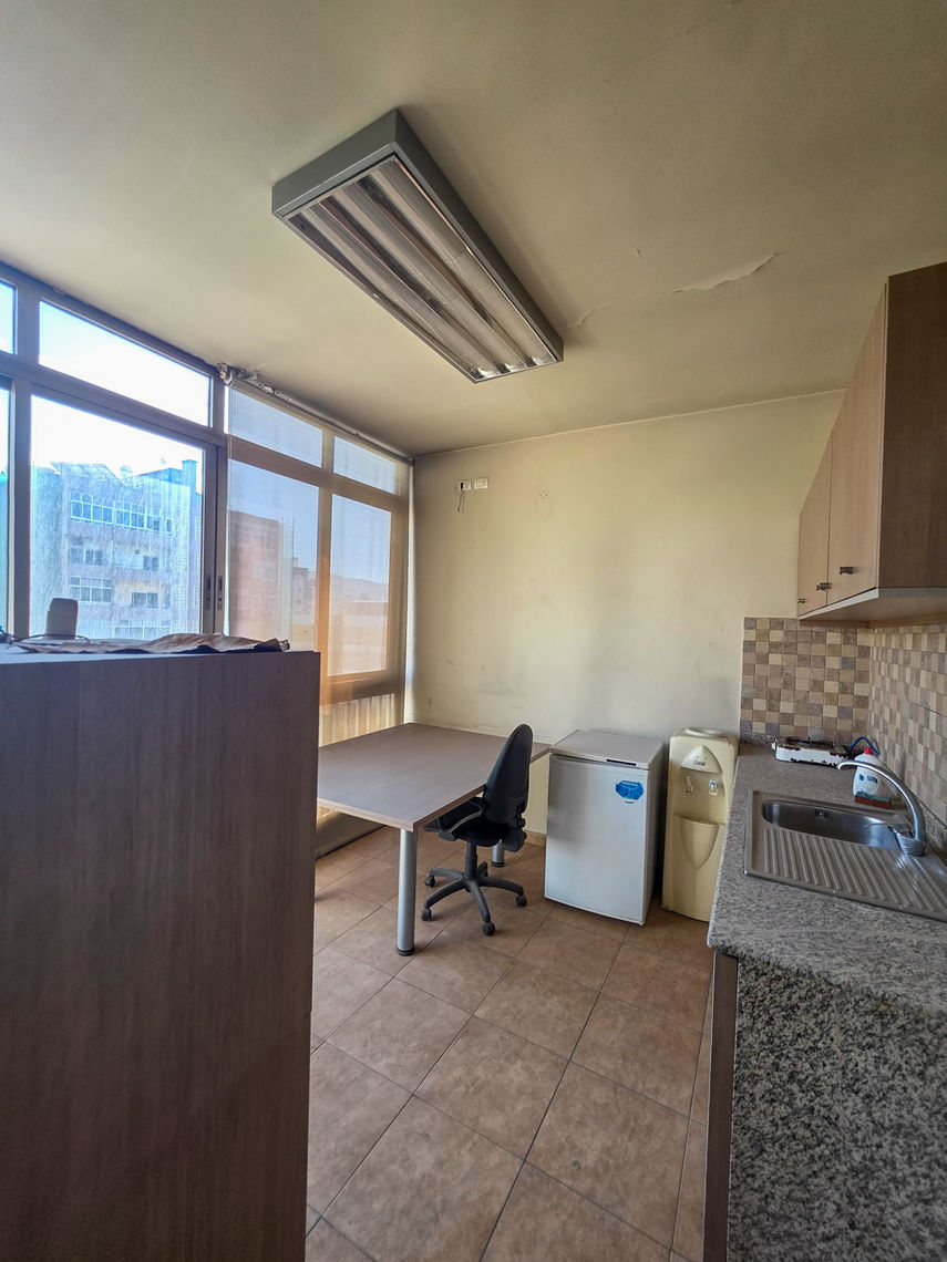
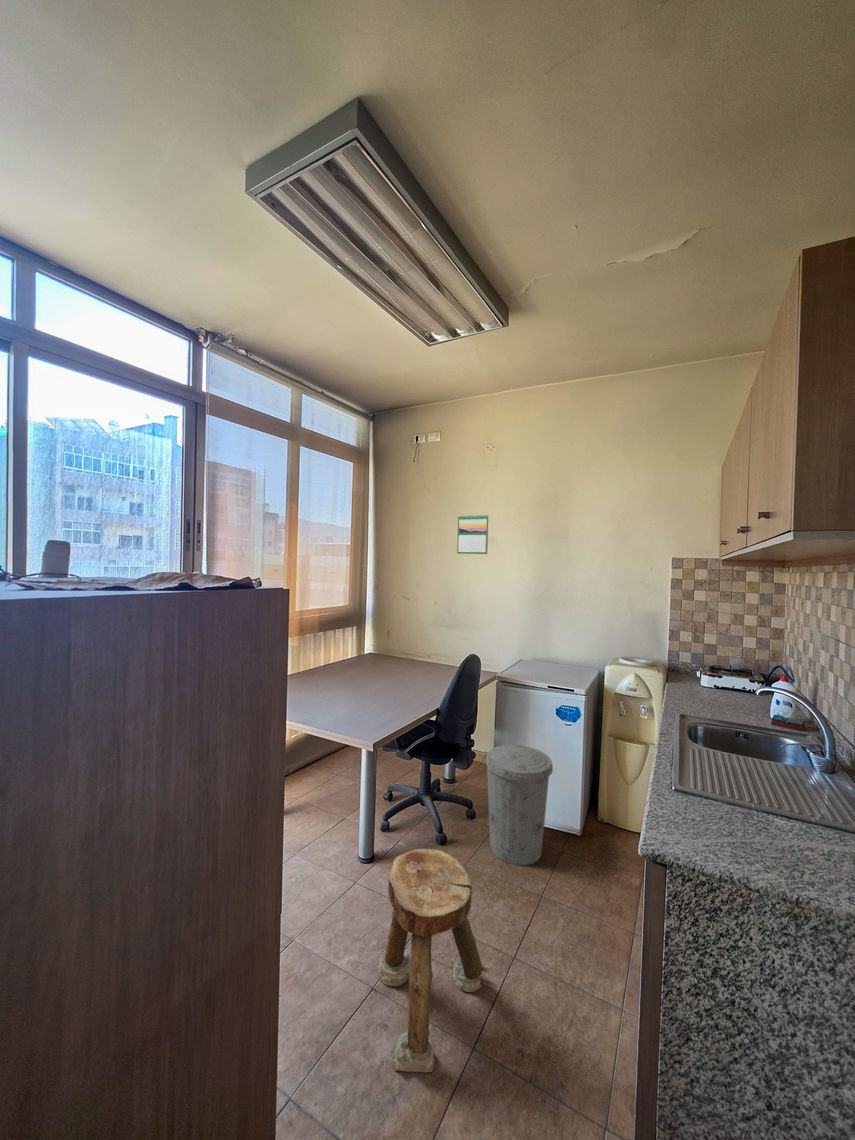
+ trash can (517, 801)
+ calendar (472, 534)
+ stool (430, 941)
